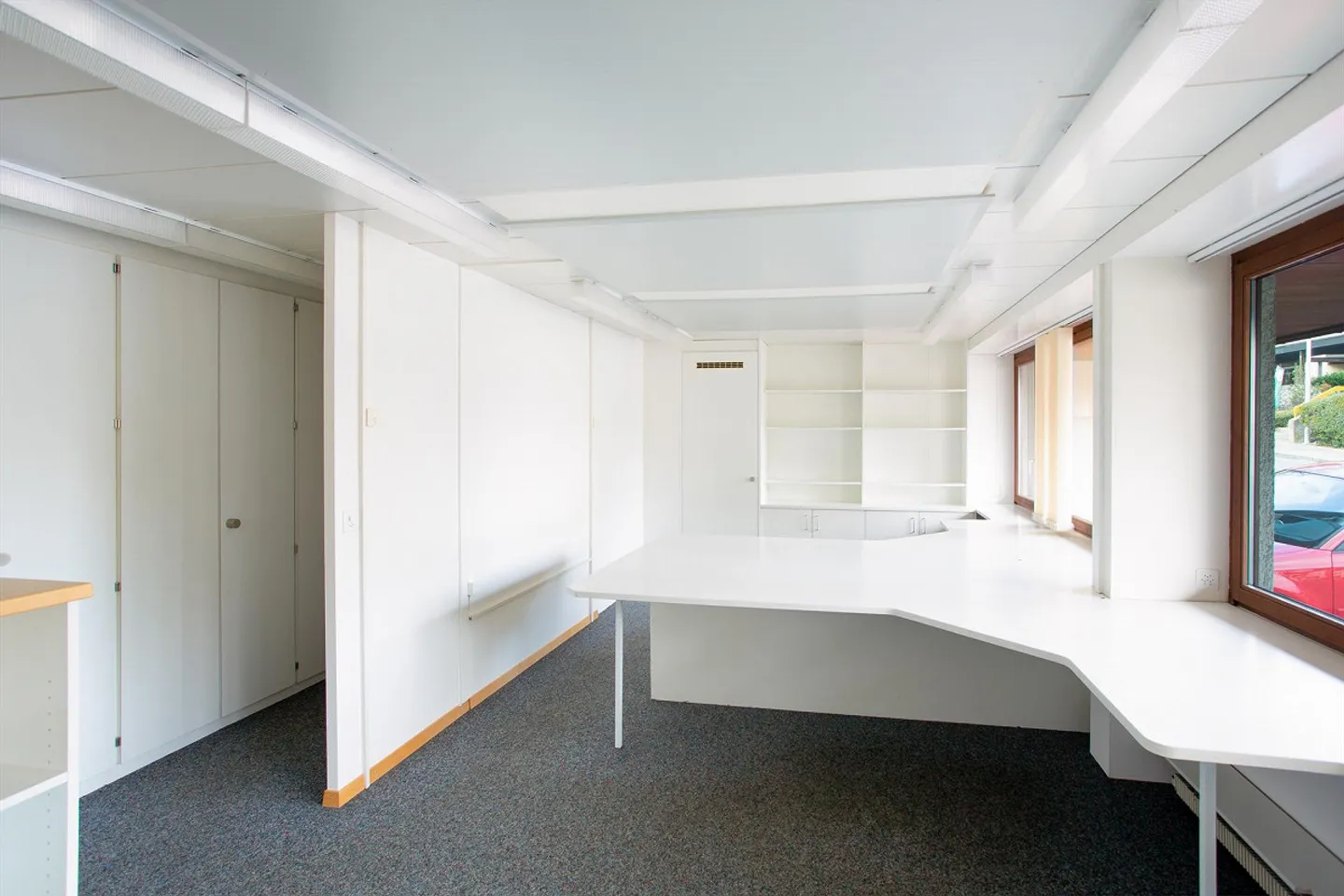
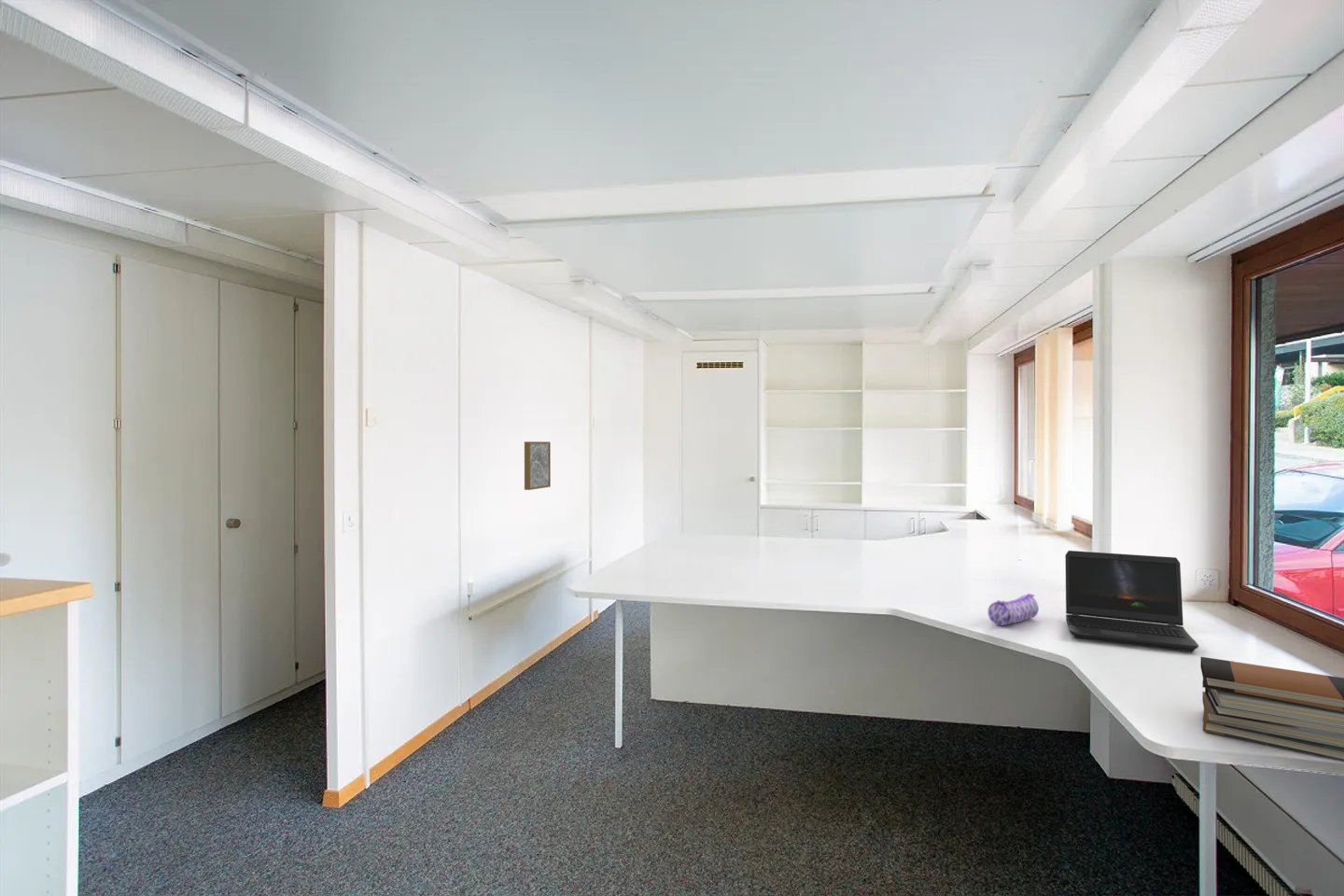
+ wall art (538, 465)
+ book stack (1278, 707)
+ pencil case (1013, 609)
+ laptop computer (1126, 596)
